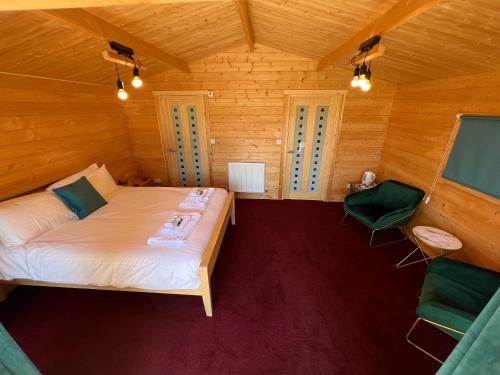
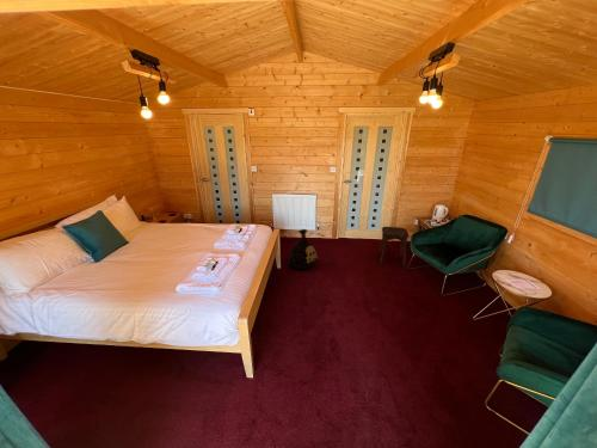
+ stool (392, 239)
+ bag (302, 247)
